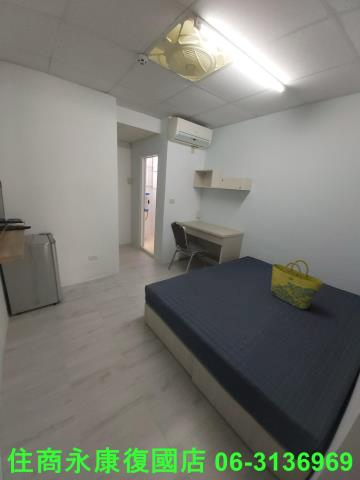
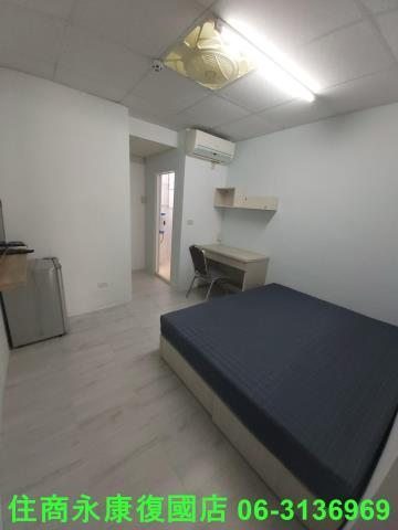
- tote bag (293, 280)
